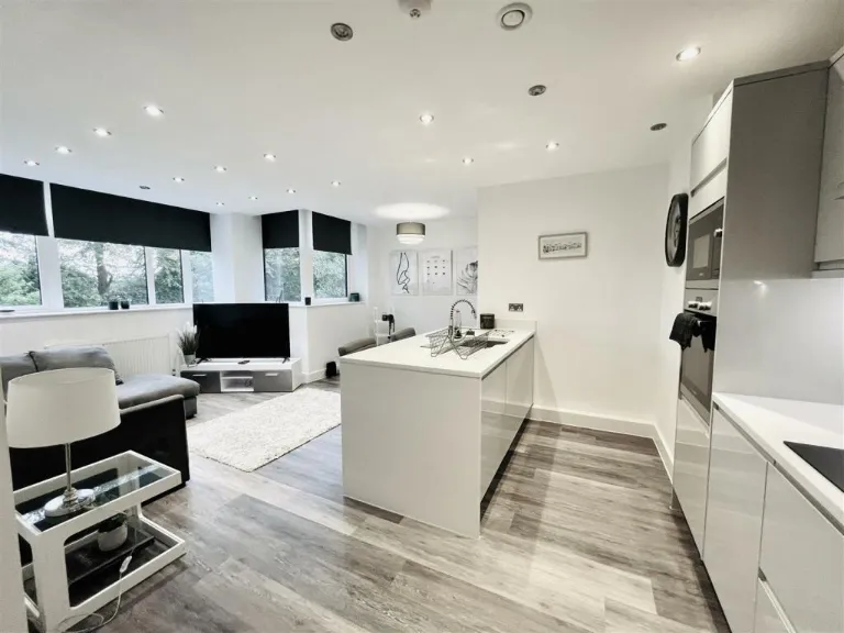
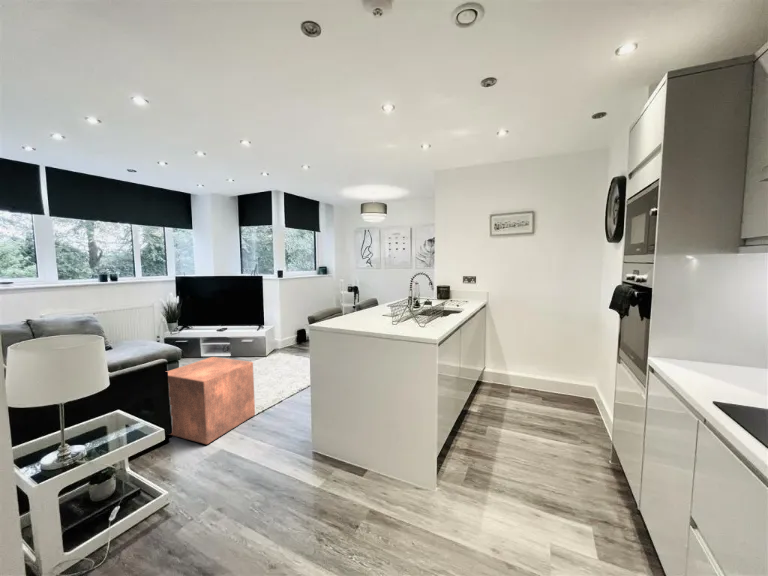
+ ottoman (210, 395)
